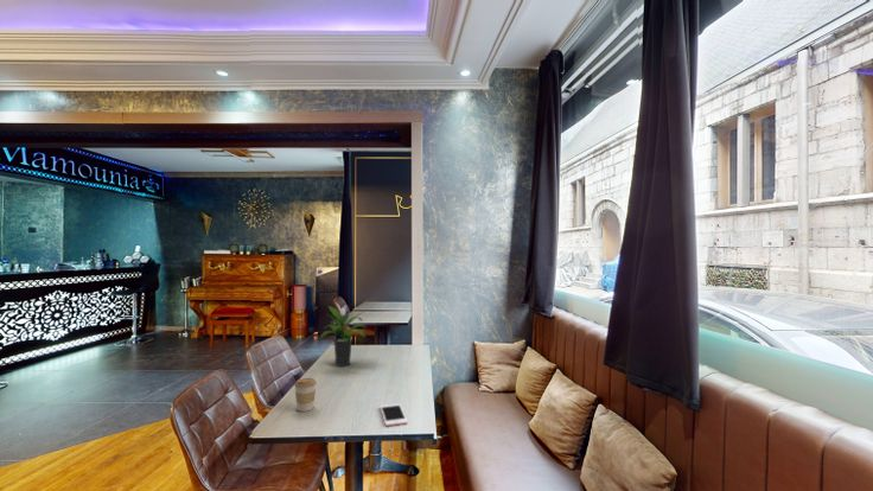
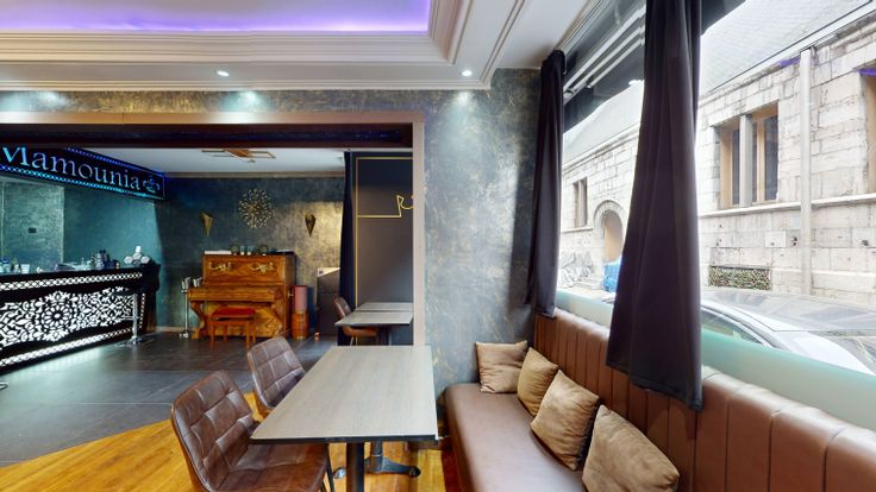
- potted plant (343, 336)
- coffee cup (305, 393)
- cell phone (393, 414)
